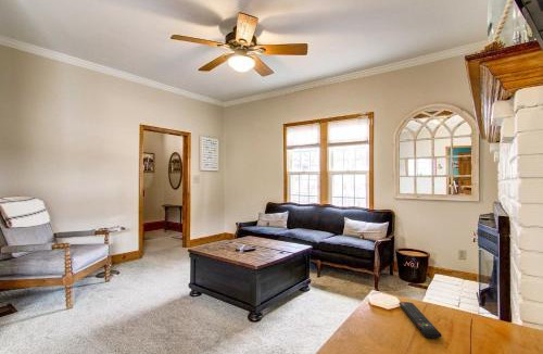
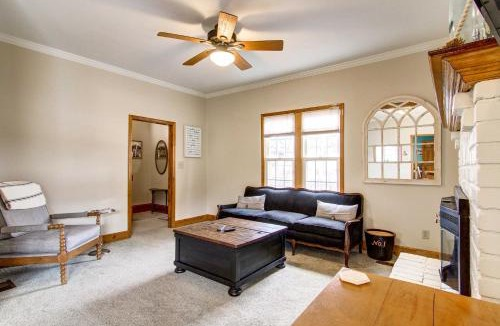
- remote control (417, 317)
